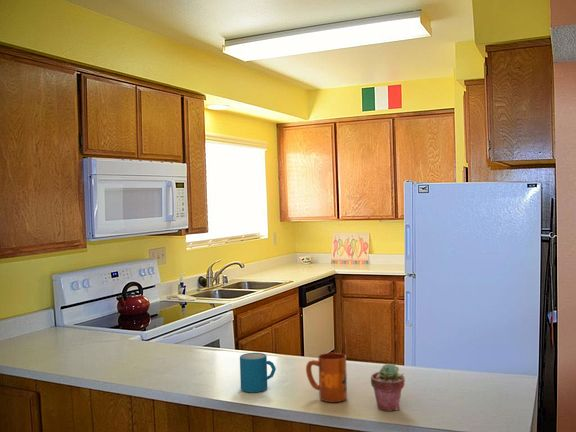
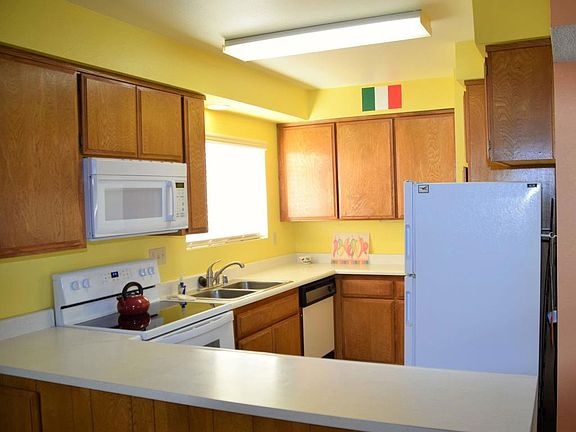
- mug (259, 372)
- potted succulent (387, 385)
- mug (325, 376)
